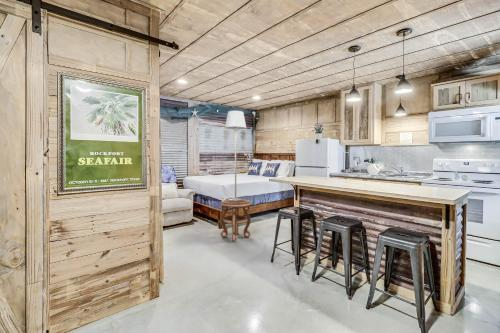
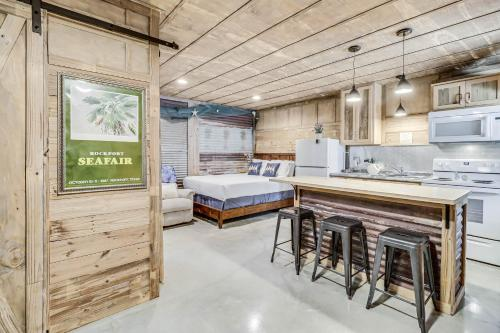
- lamp (235, 156)
- side table (235, 219)
